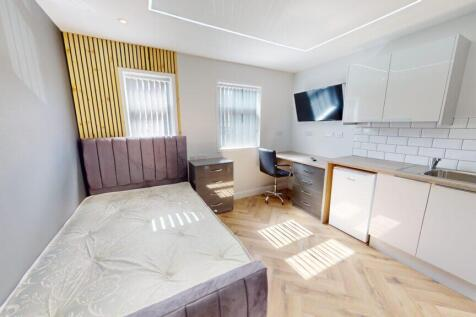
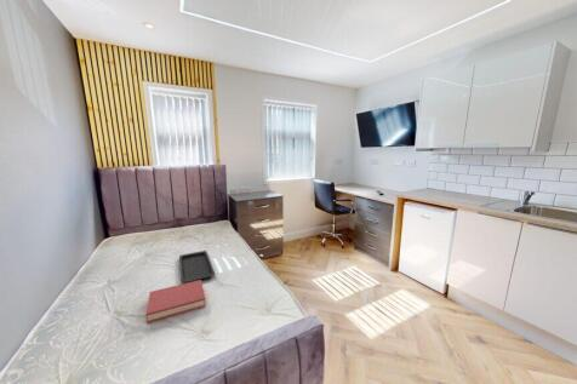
+ serving tray (195, 265)
+ hardback book (177, 298)
